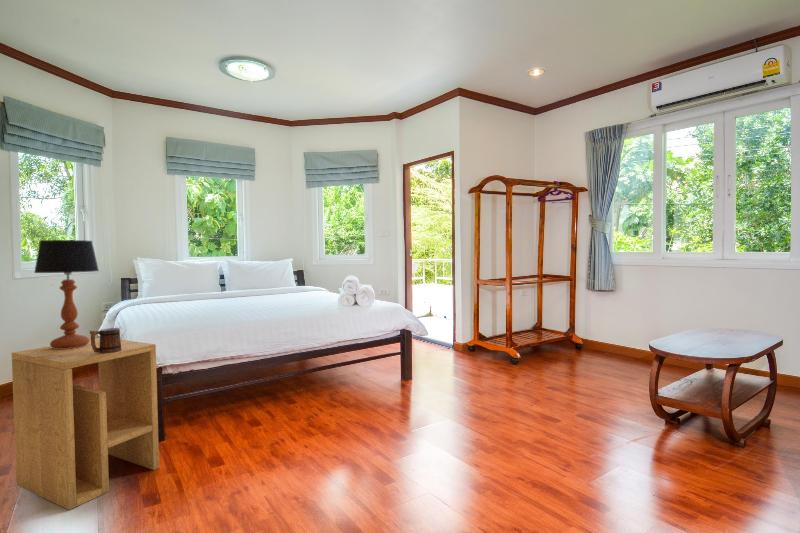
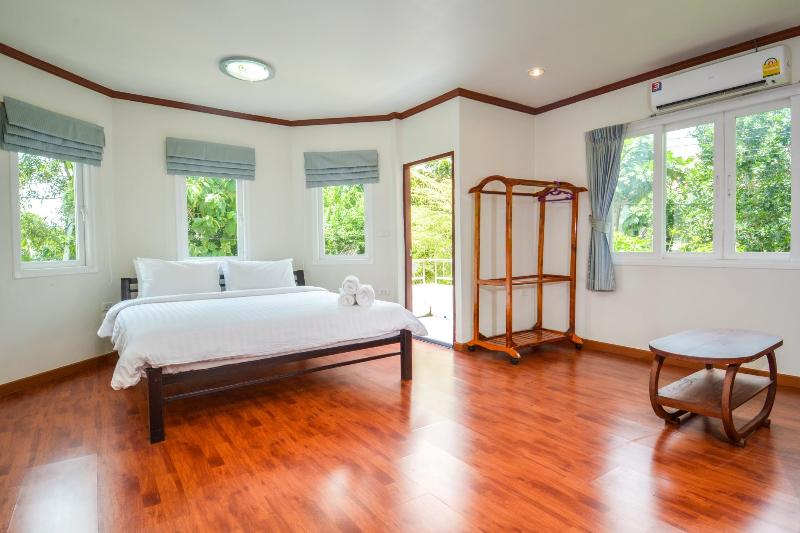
- table lamp (68, 293)
- side table (88, 412)
- mug (105, 339)
